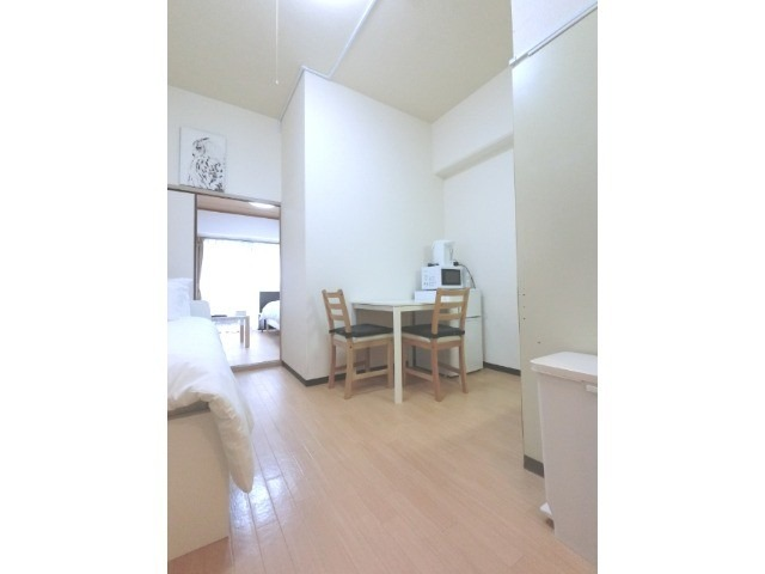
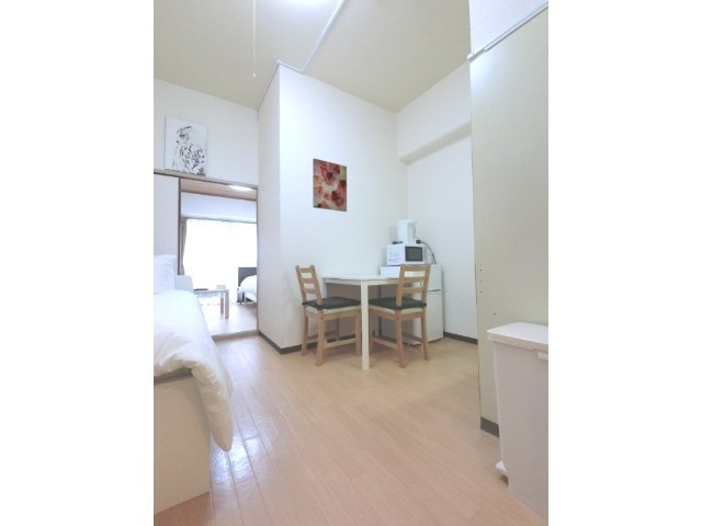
+ wall art (330, 185)
